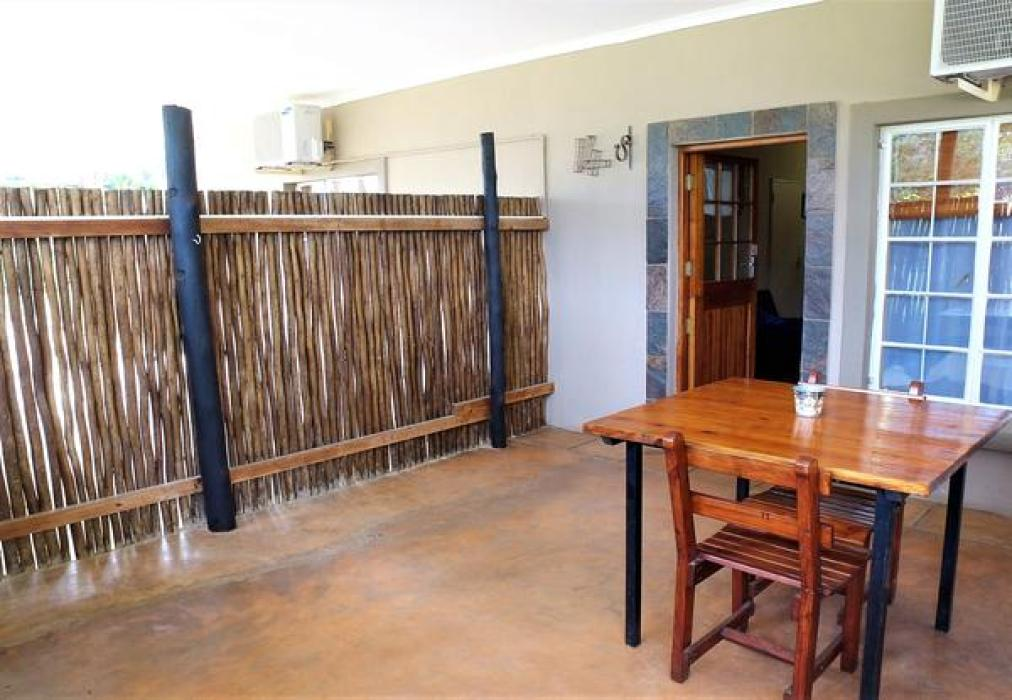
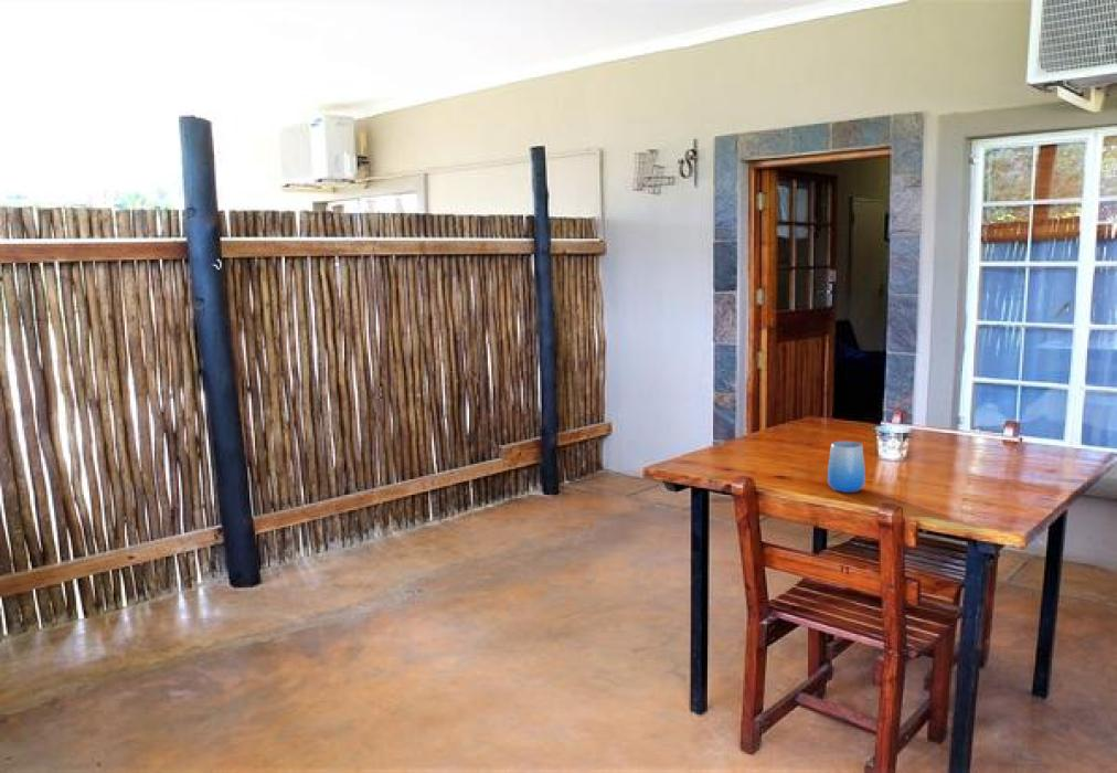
+ cup (845, 466)
